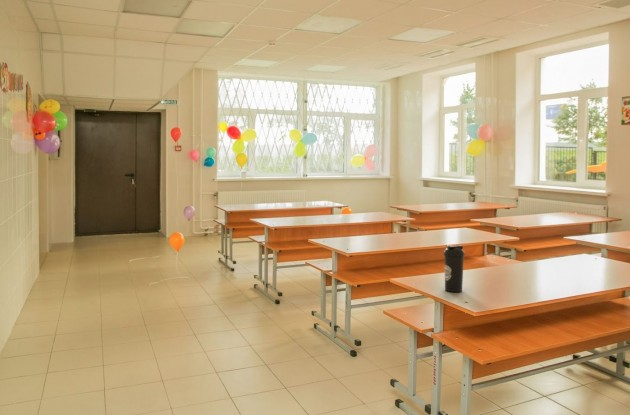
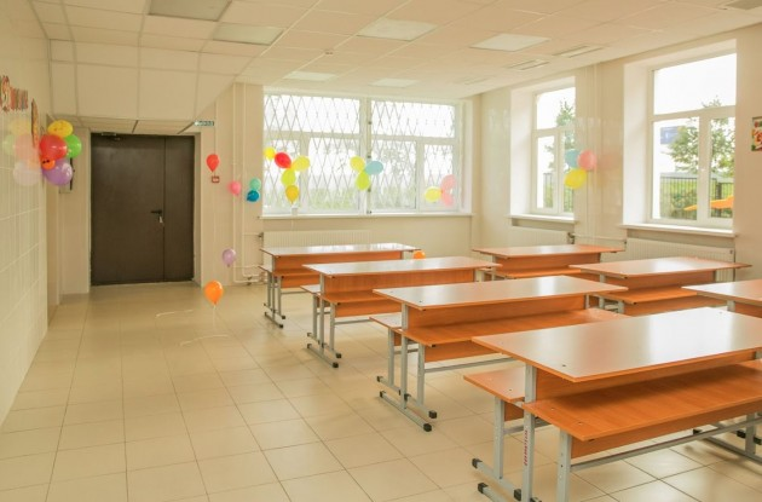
- water bottle (453, 267)
